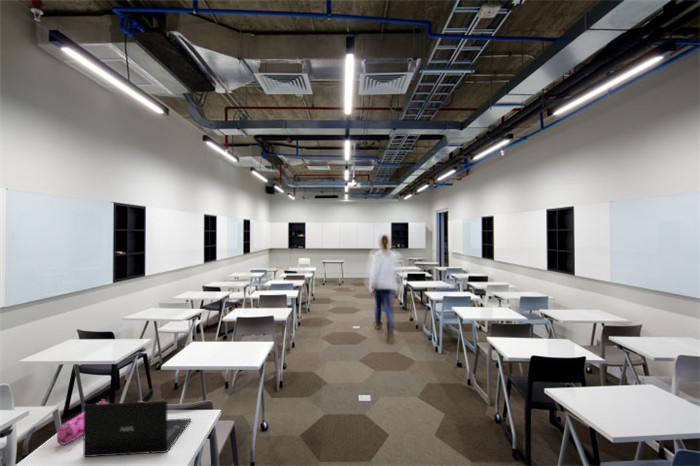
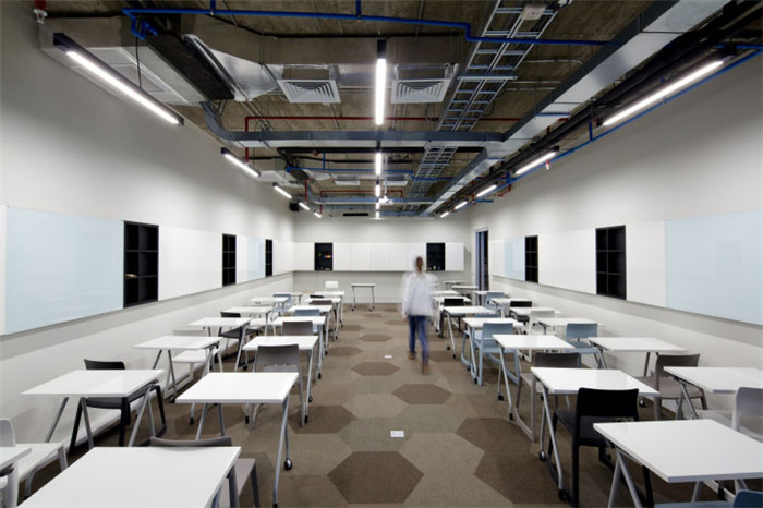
- pencil case (83, 420)
- laptop (142, 413)
